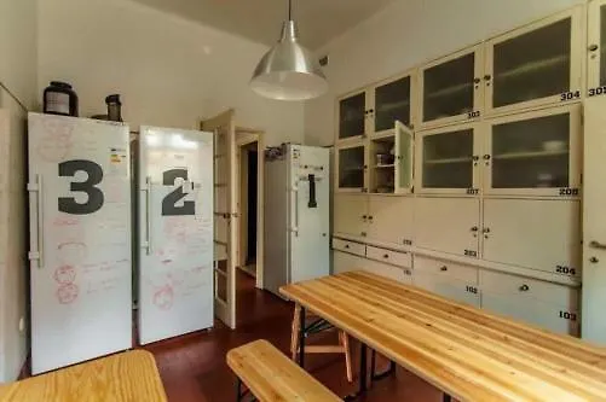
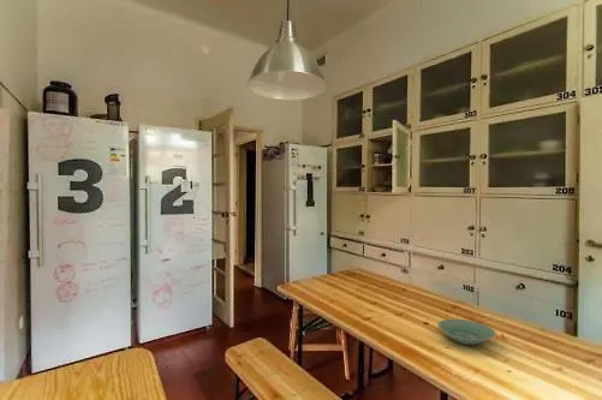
+ bowl (465, 333)
